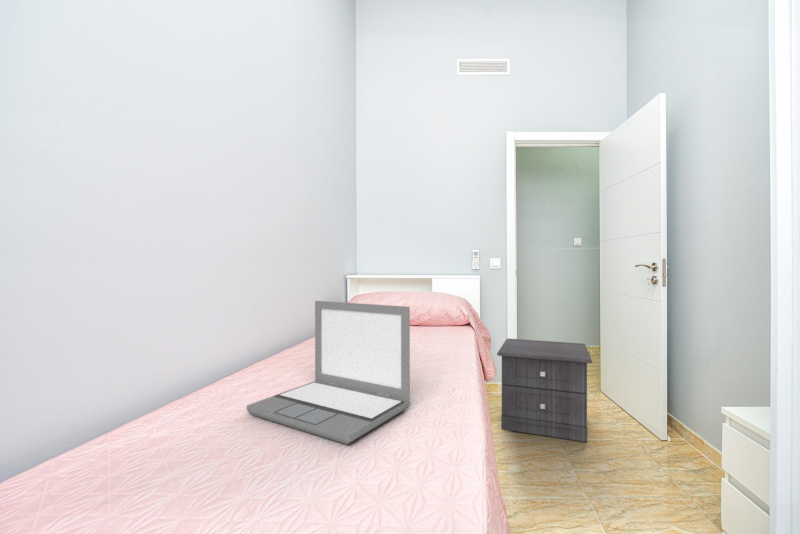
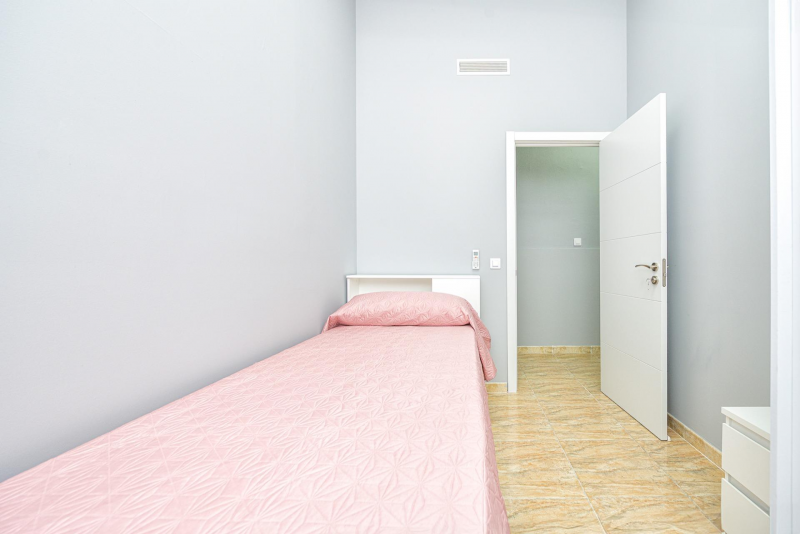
- laptop (330, 359)
- nightstand (543, 385)
